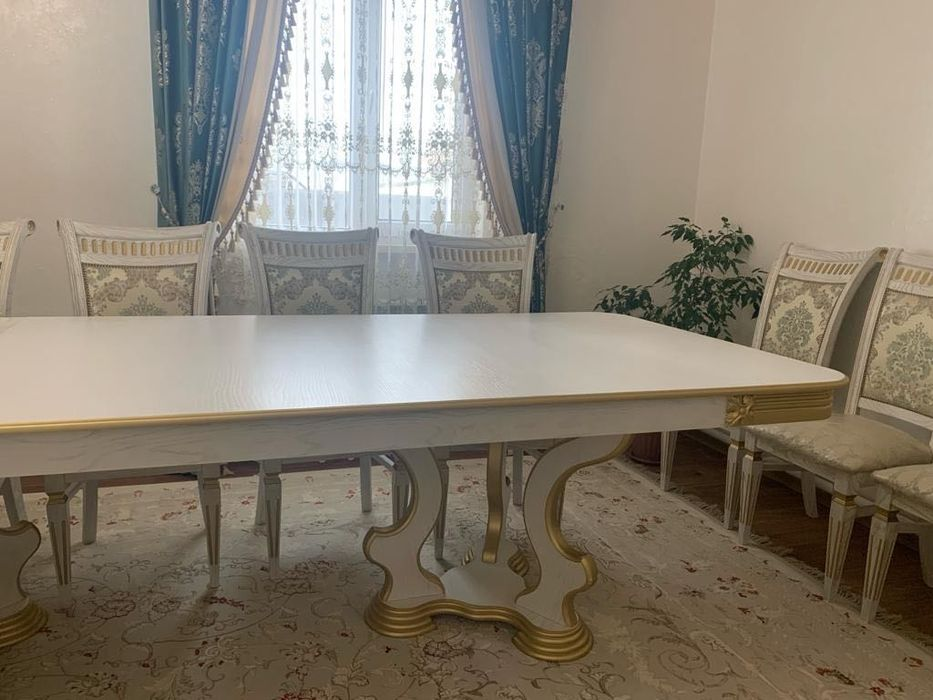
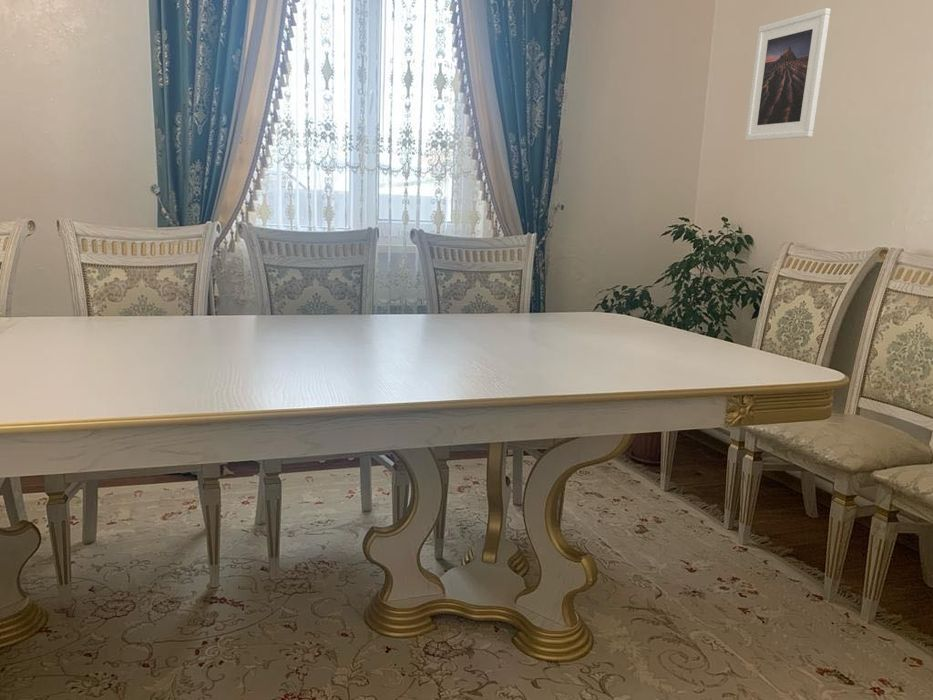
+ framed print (784, 79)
